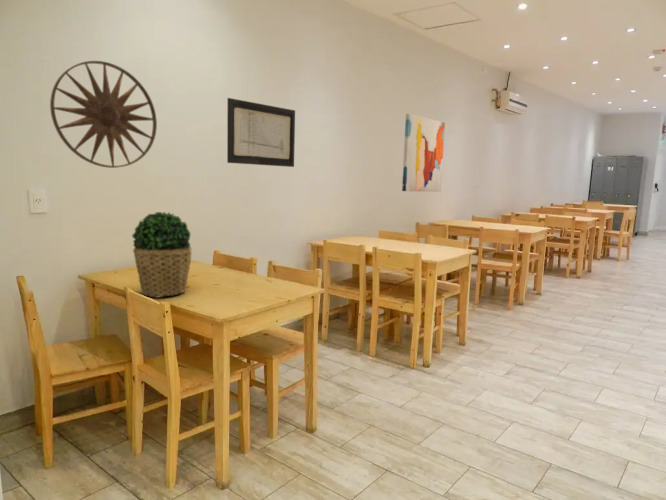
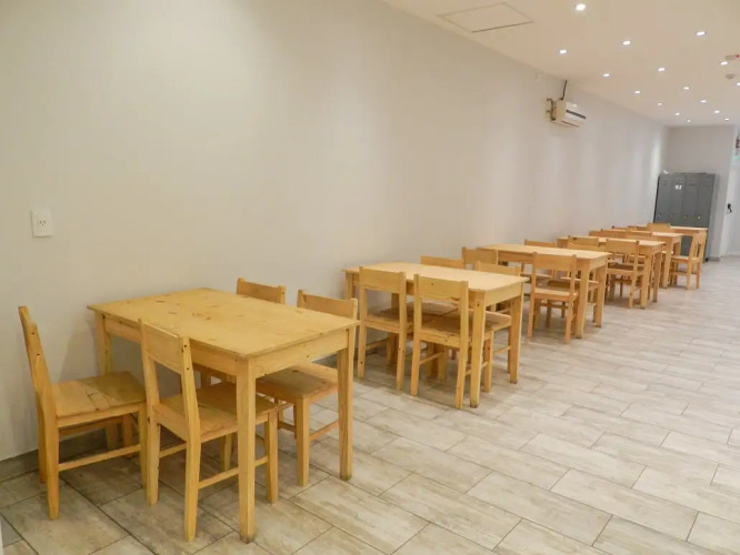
- wall art (263, 135)
- wall art (107, 115)
- potted plant (162, 252)
- wall art (424, 155)
